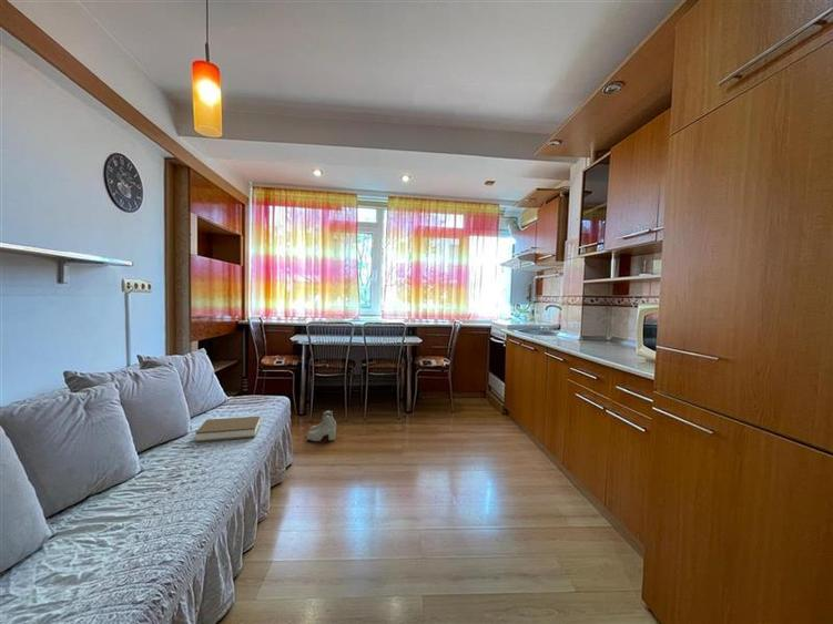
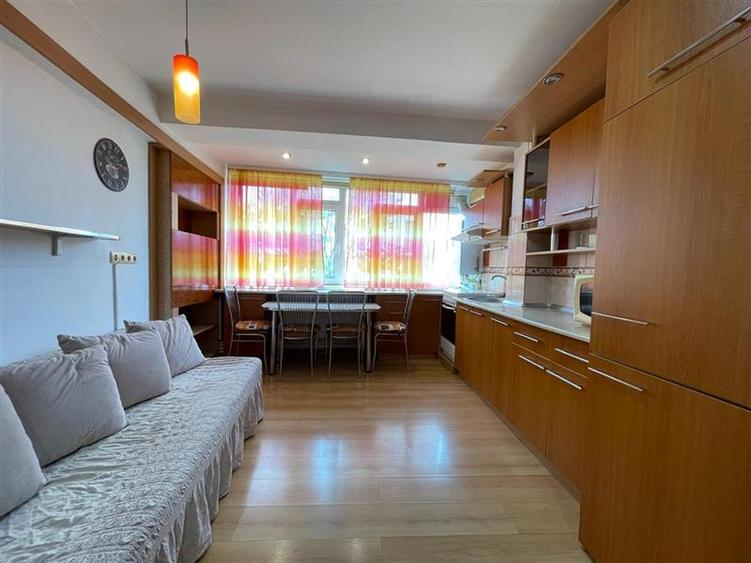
- boots (322, 424)
- book (230, 428)
